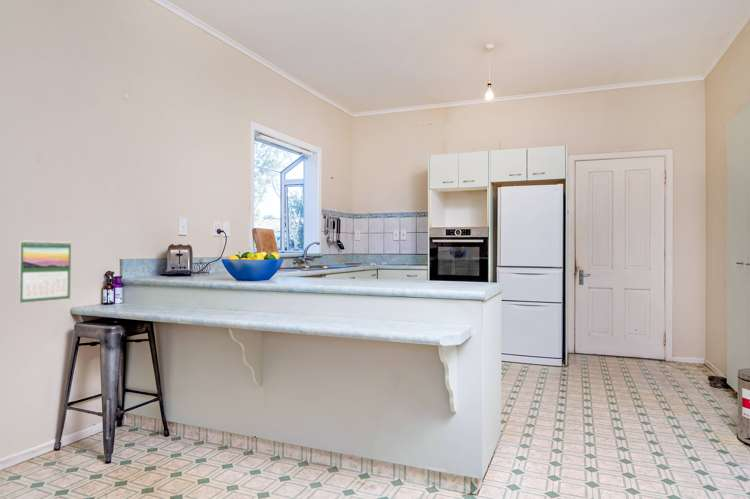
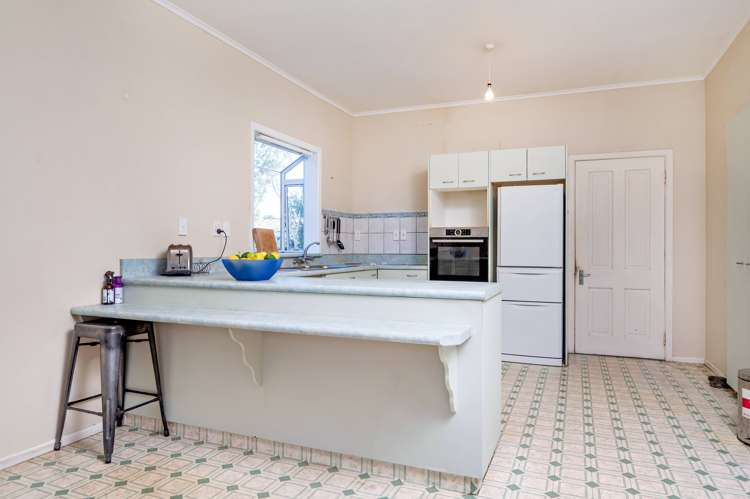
- calendar (46, 270)
